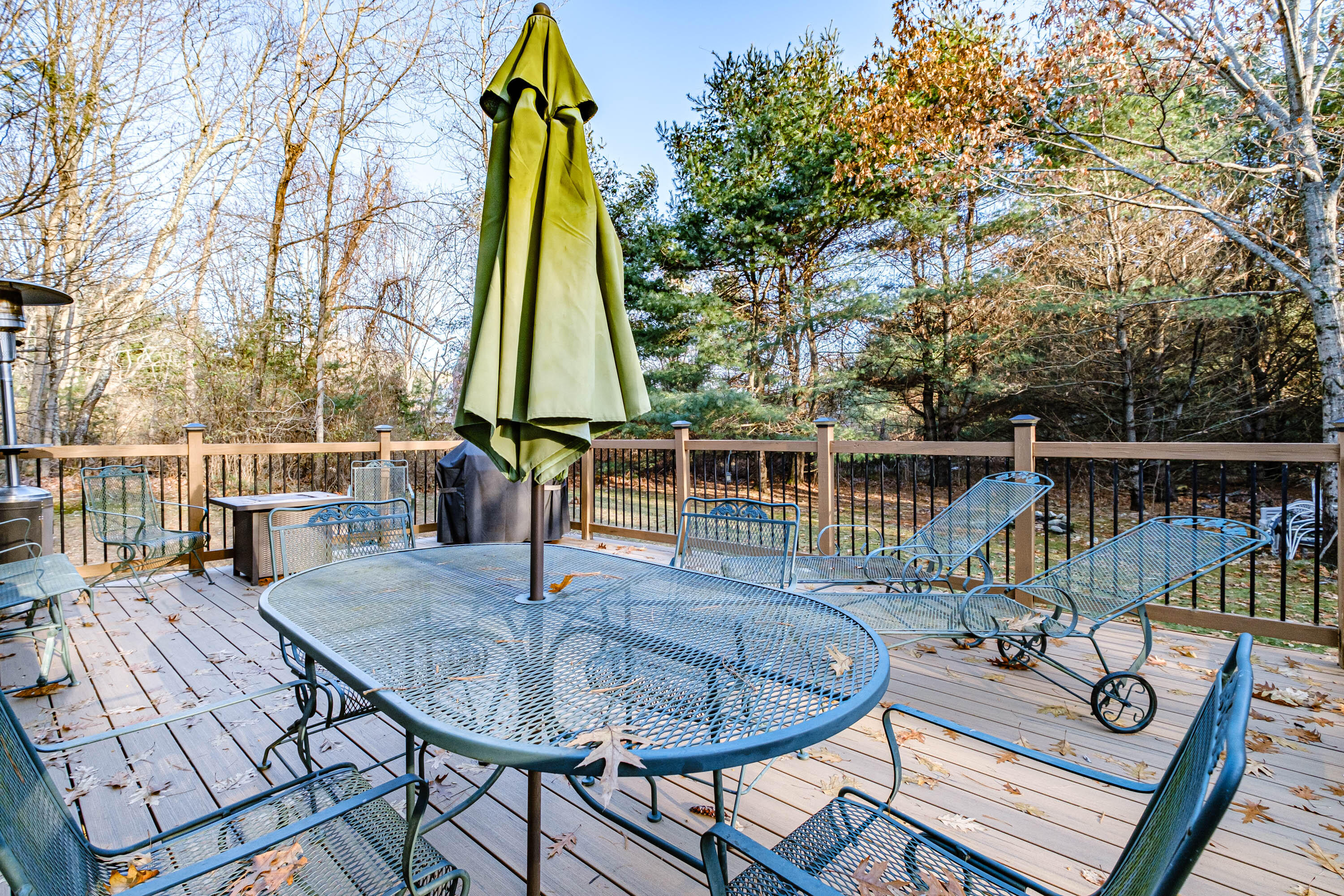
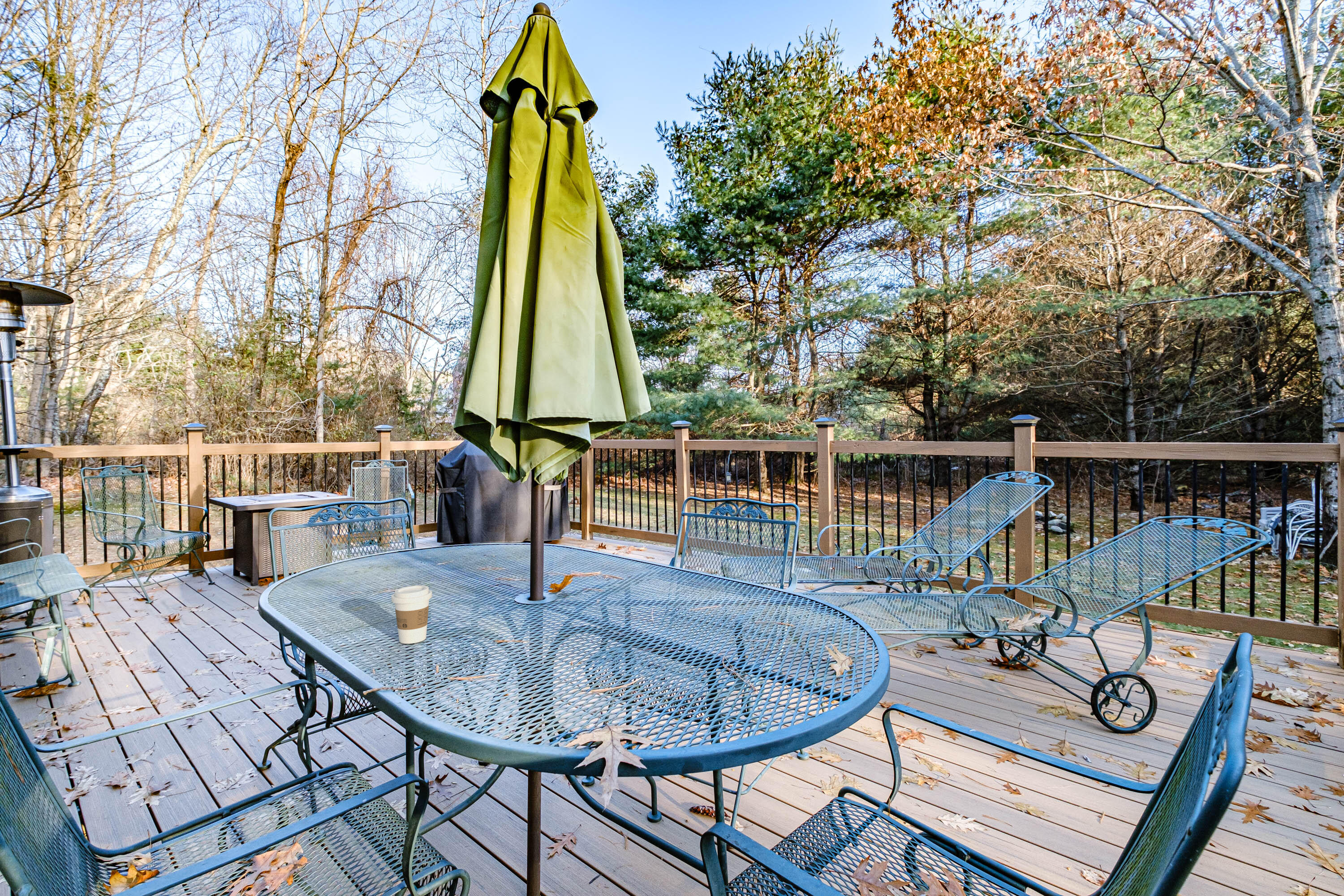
+ coffee cup (412, 614)
